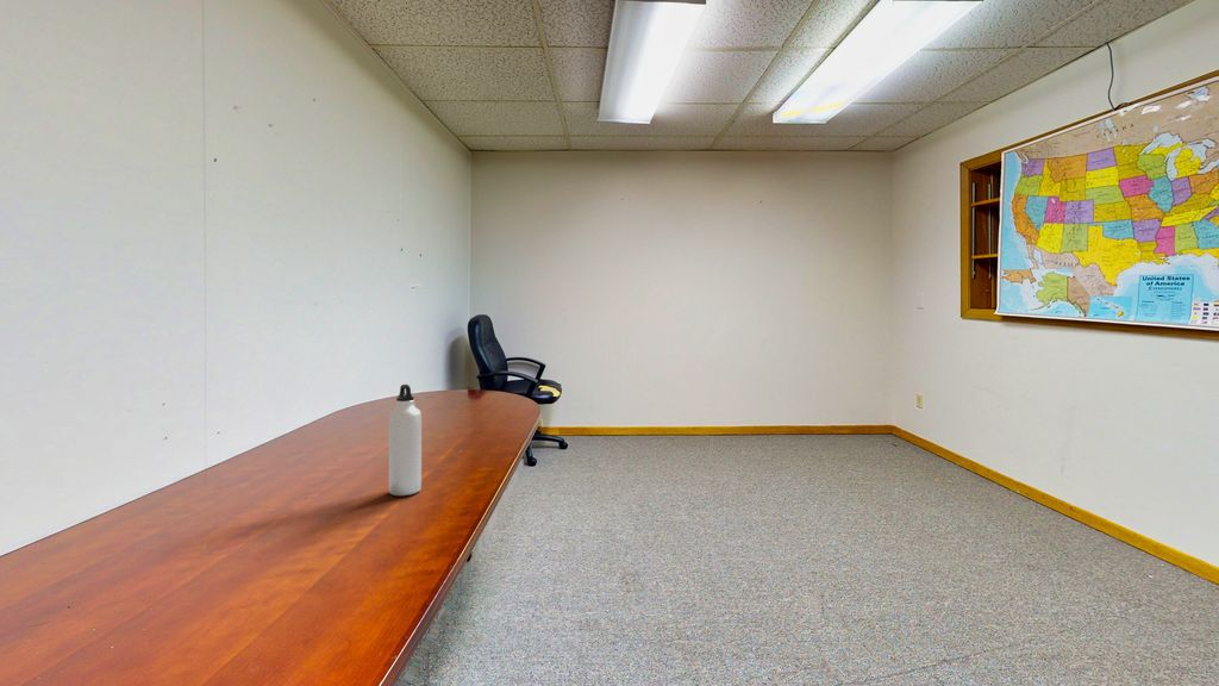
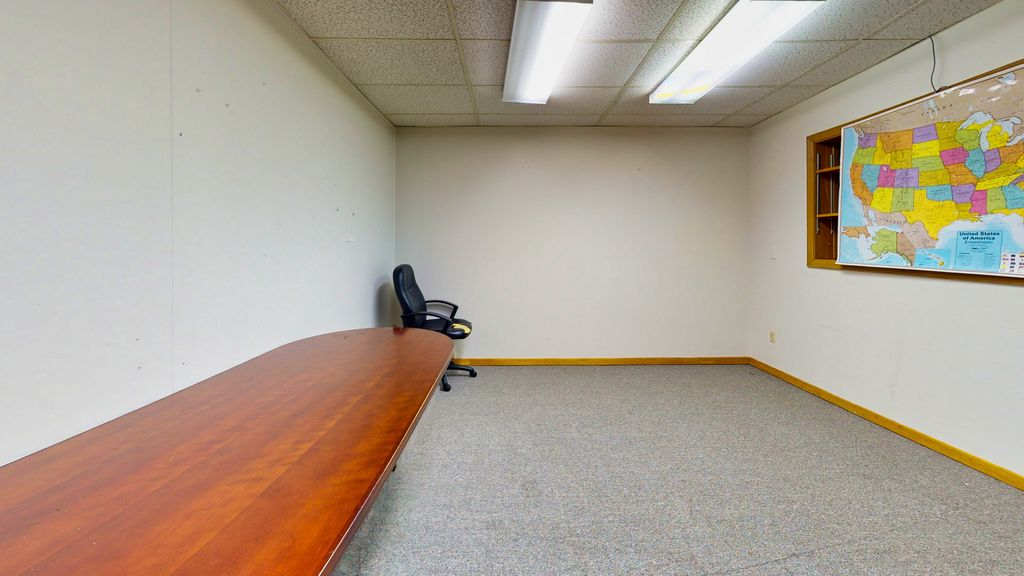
- water bottle (405, 437)
